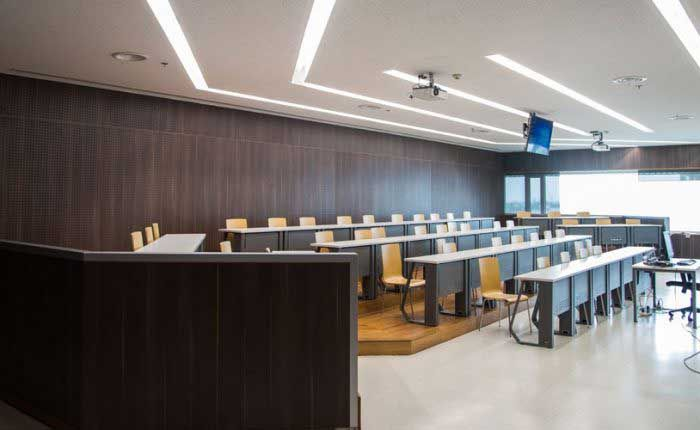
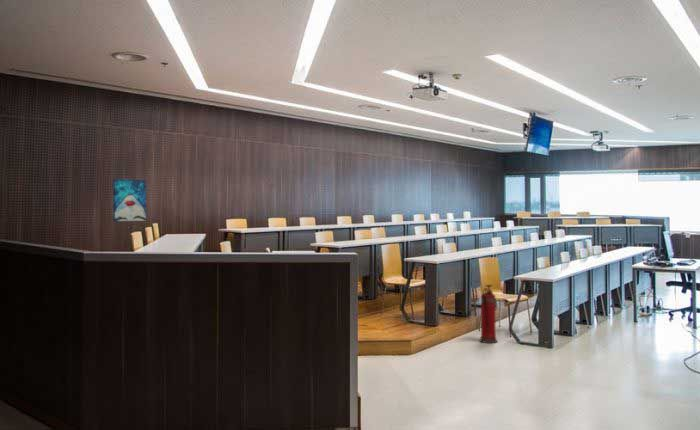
+ wall art (130, 200)
+ fire extinguisher (488, 312)
